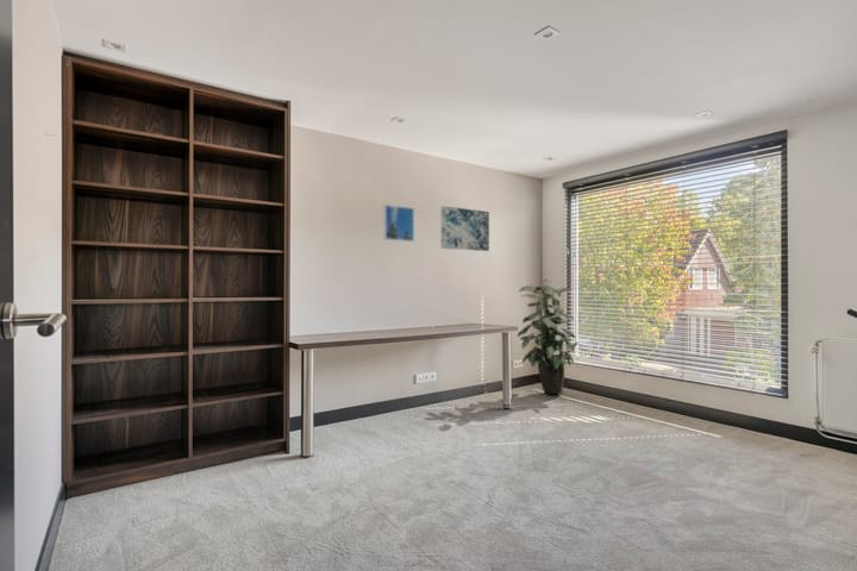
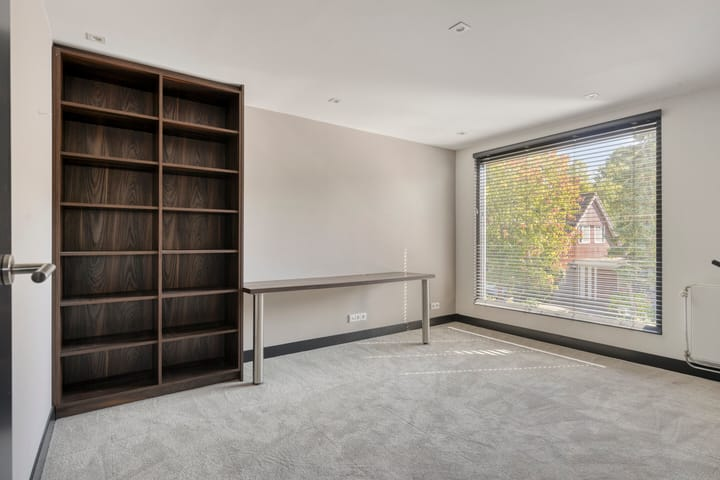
- wall art (465, 228)
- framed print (399, 222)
- indoor plant (546, 335)
